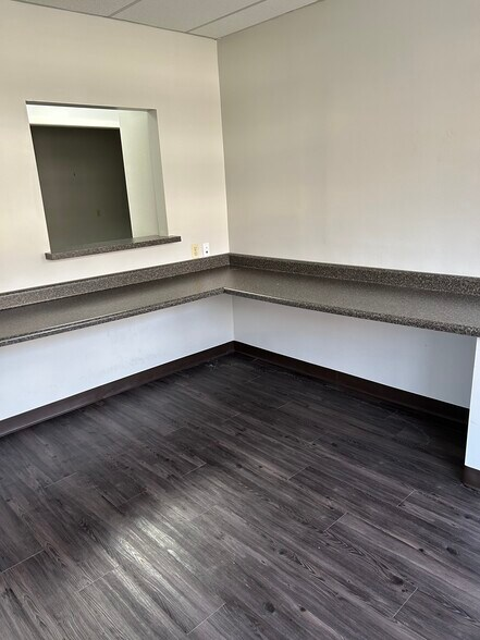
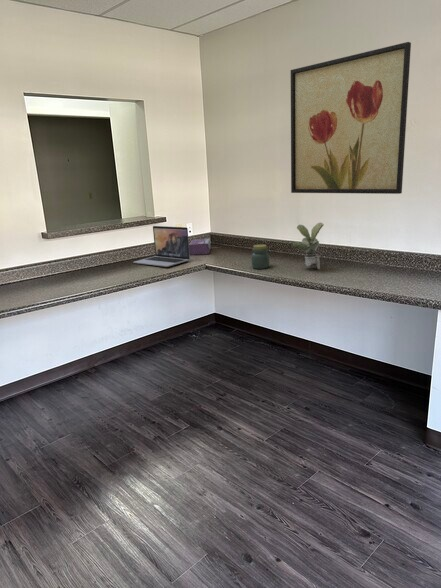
+ potted plant (307, 246)
+ laptop (160, 245)
+ jar (260, 256)
+ tissue box (200, 246)
+ wall art (343, 128)
